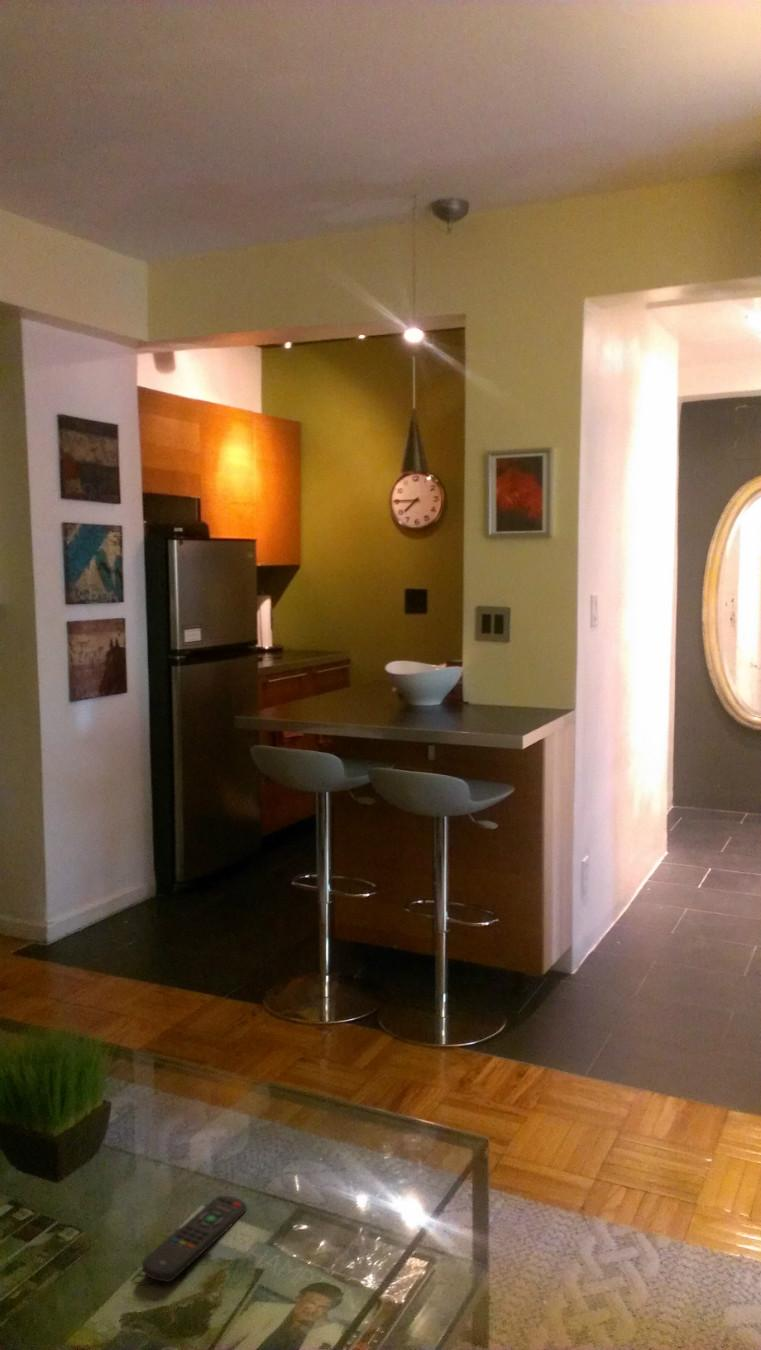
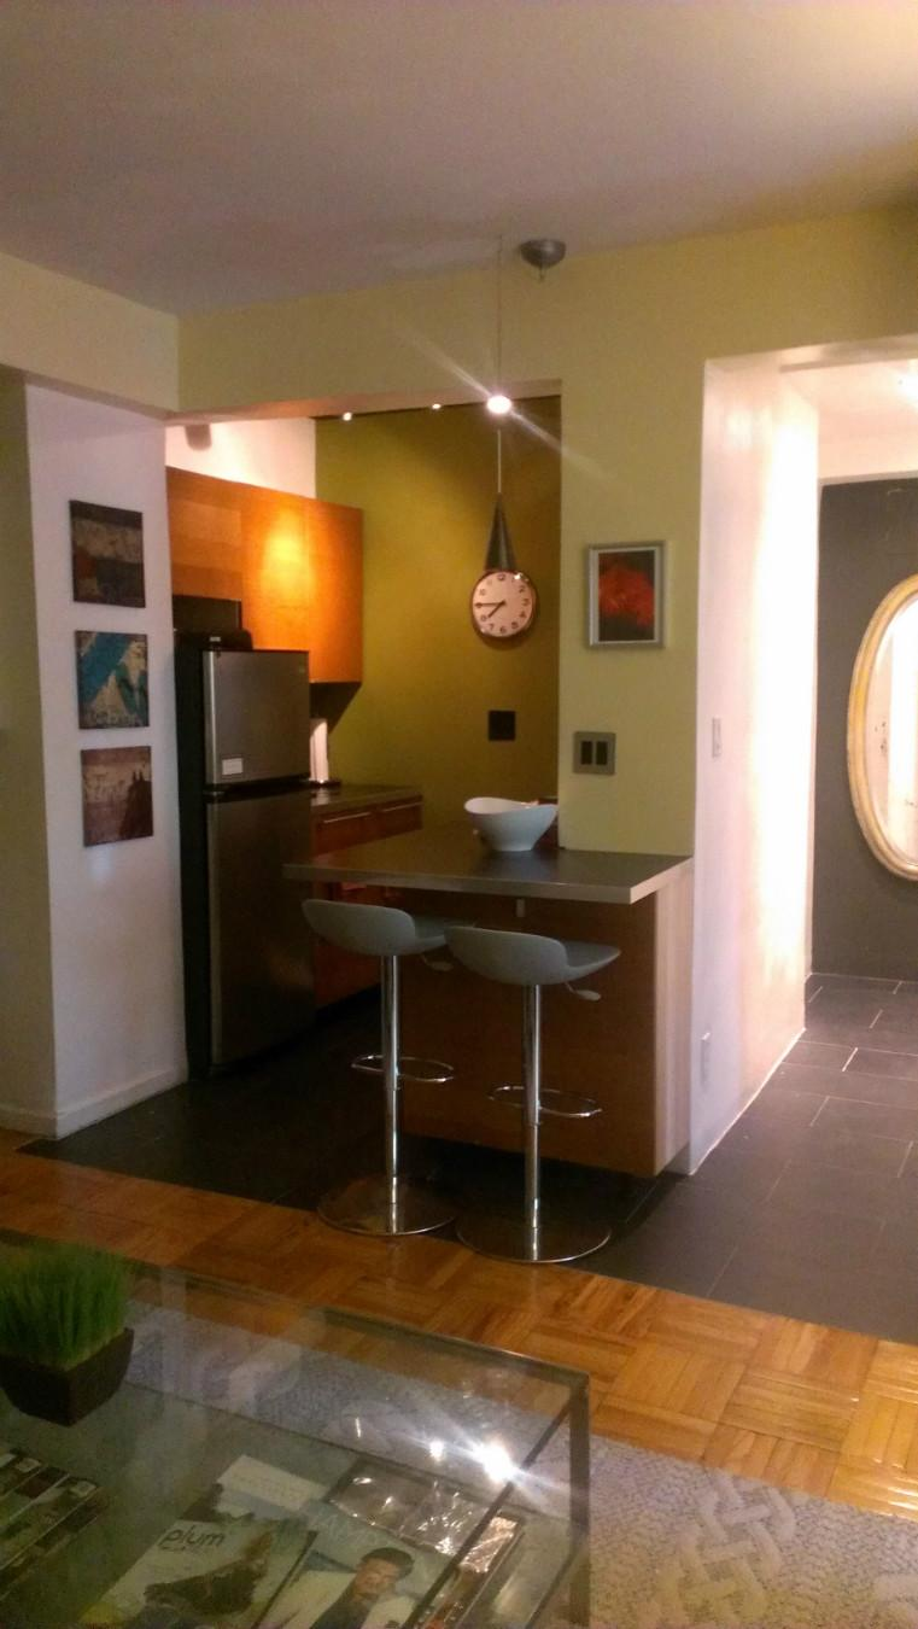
- remote control (196, 1235)
